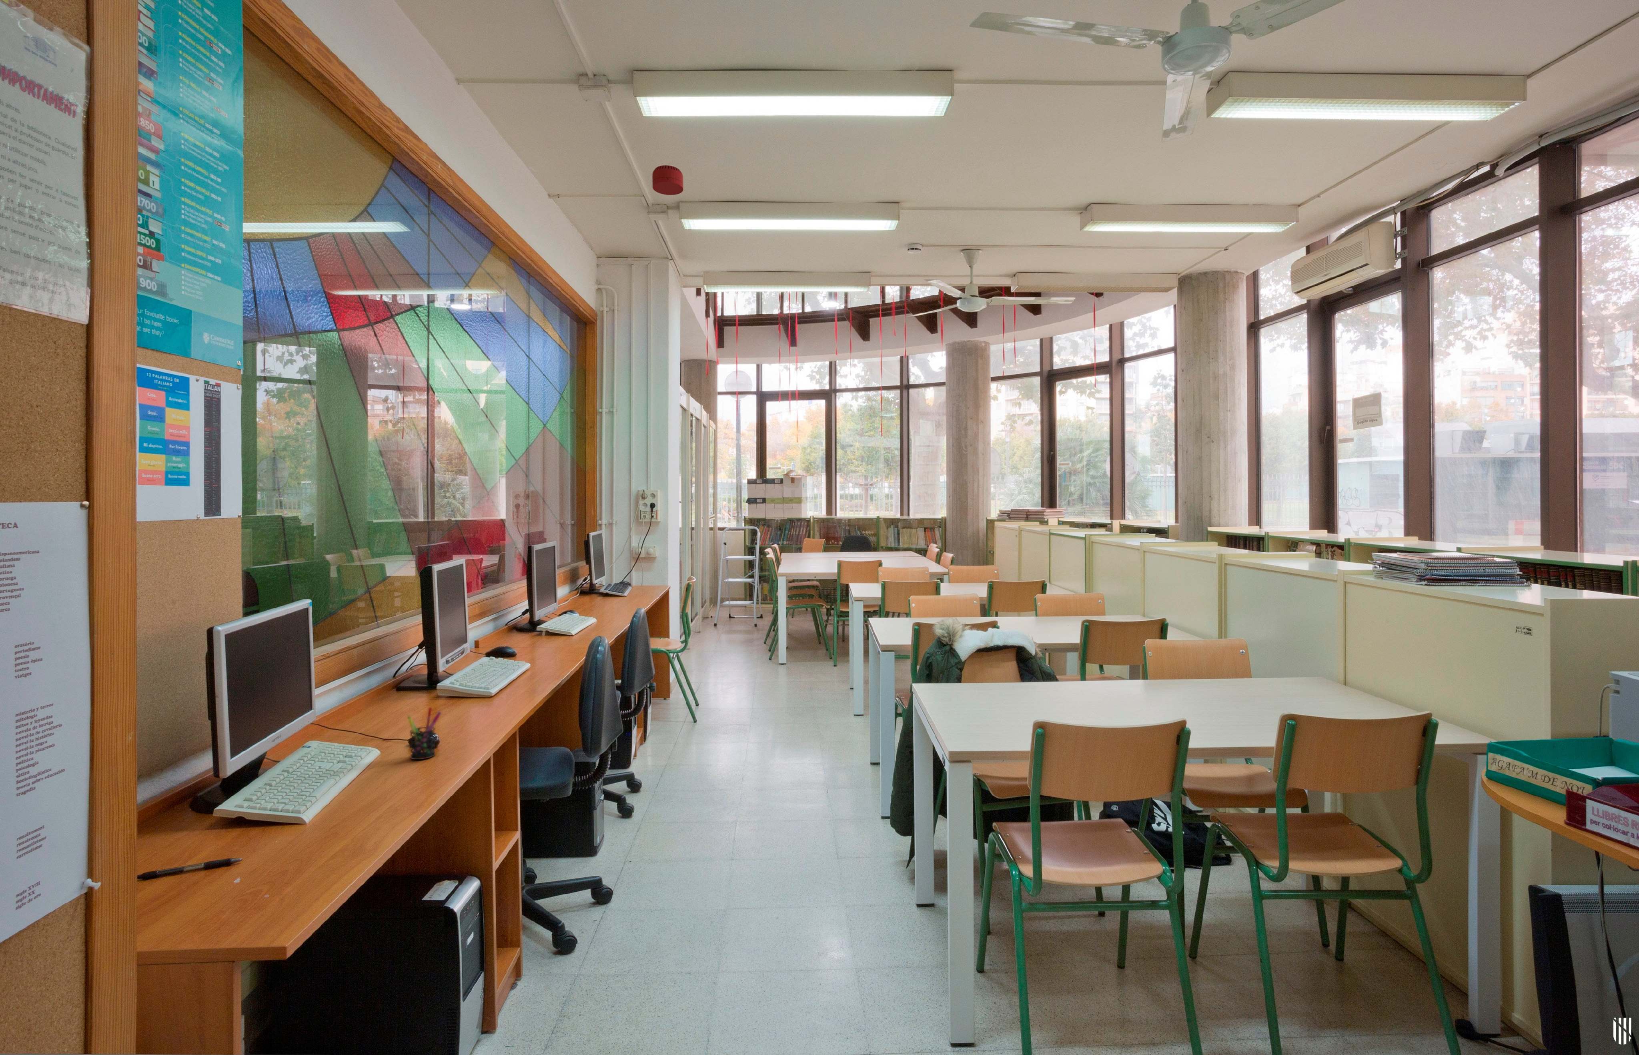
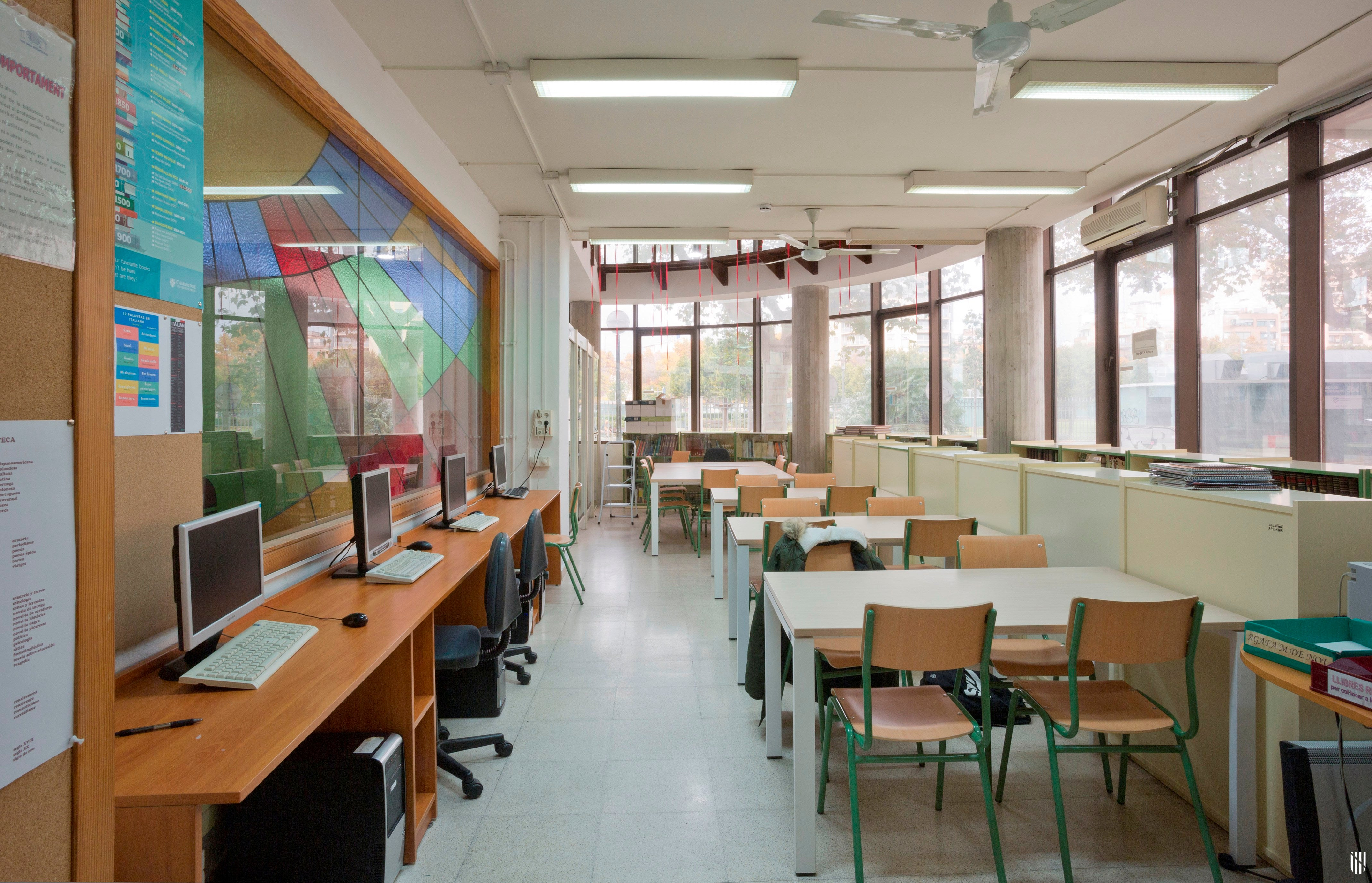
- smoke detector (668, 179)
- pen holder (421, 732)
